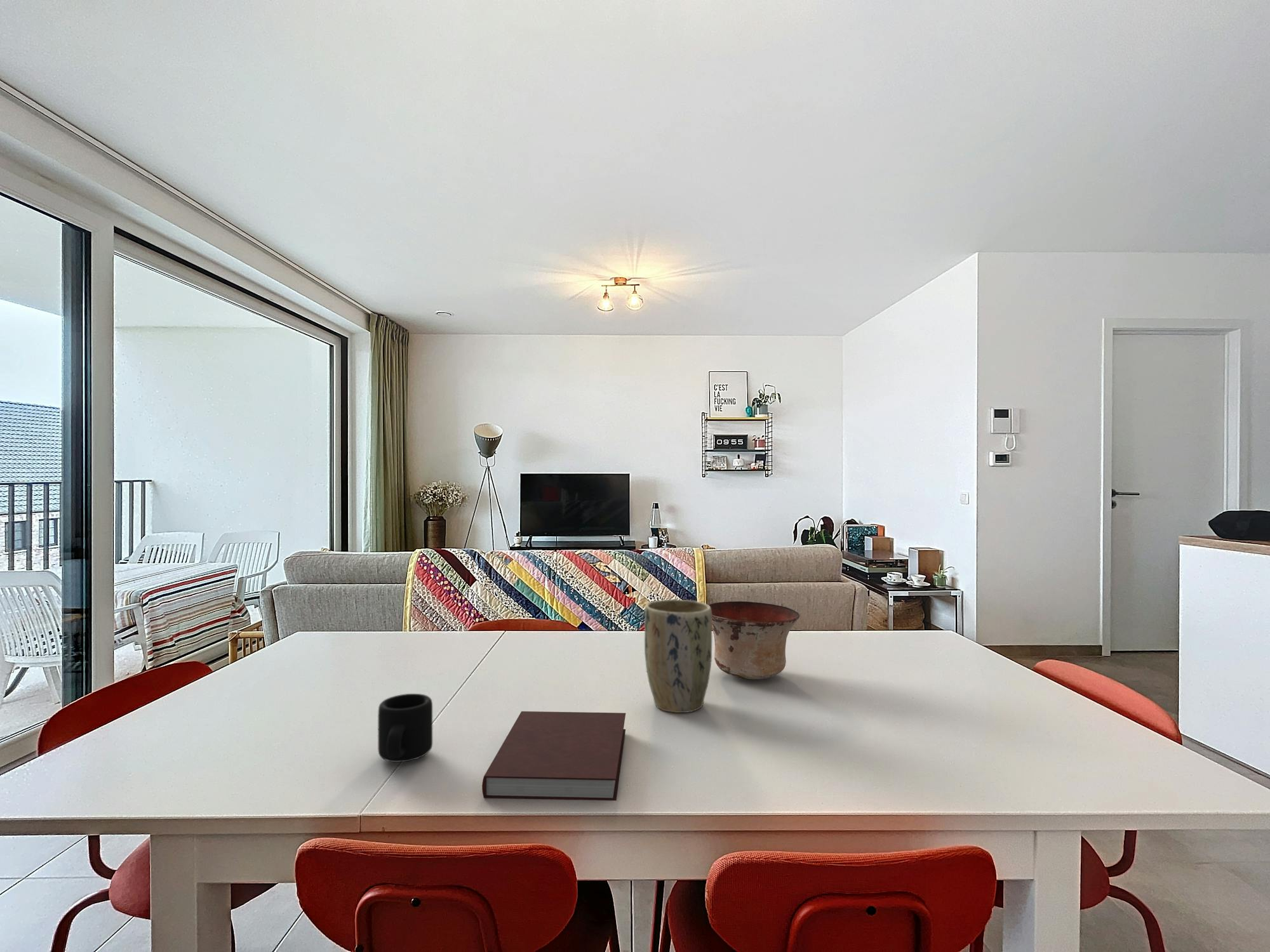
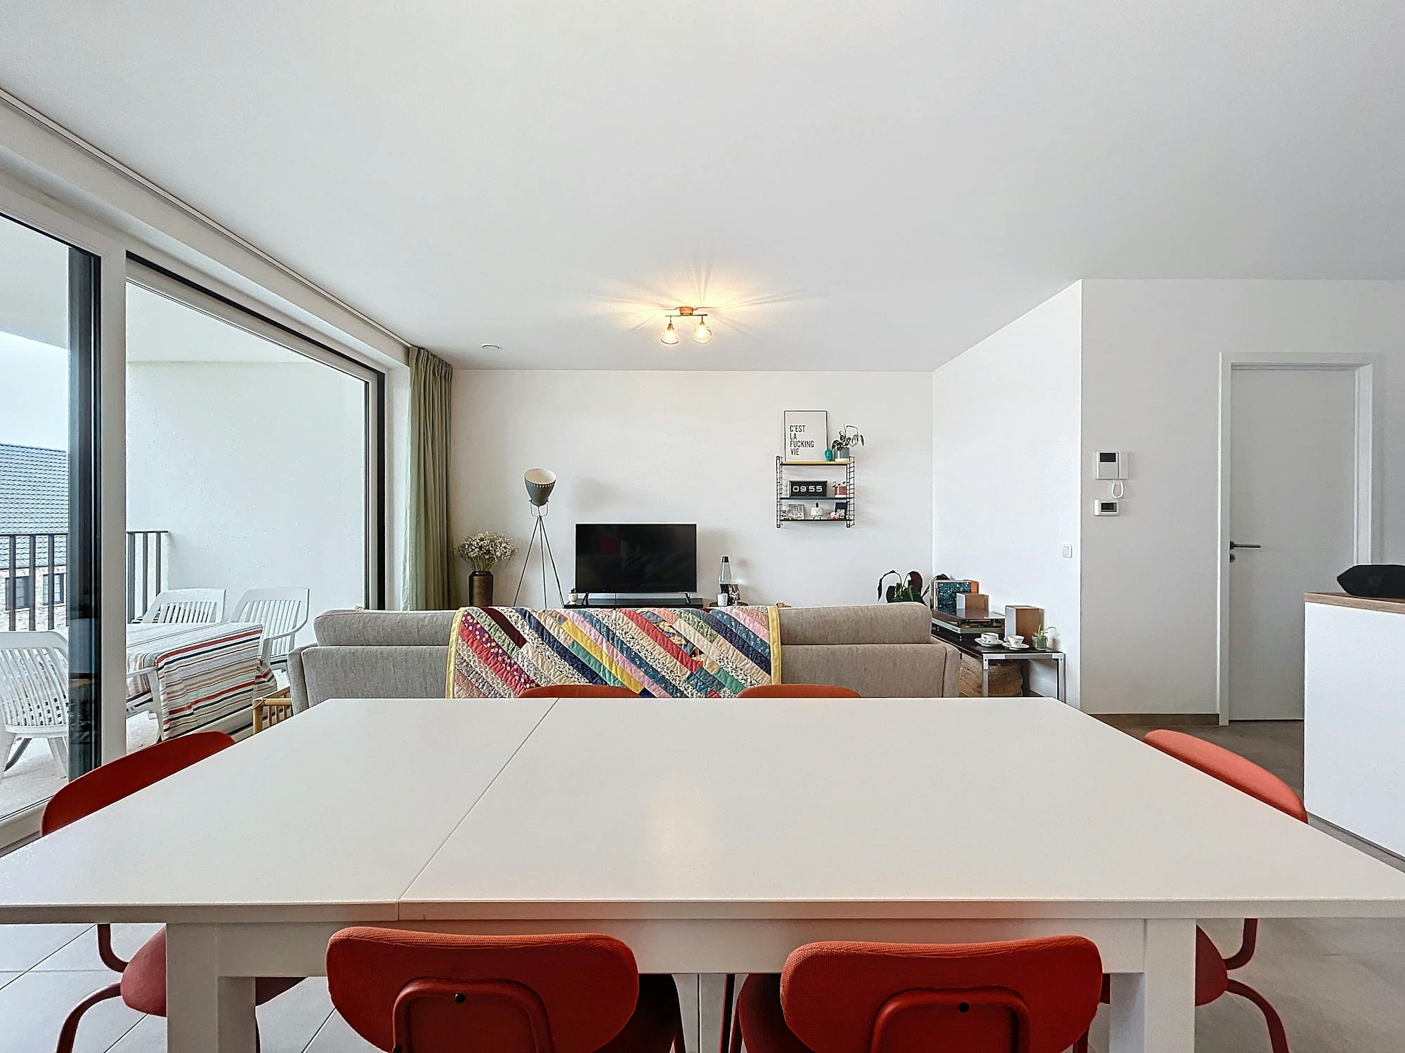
- mug (403, 732)
- notebook (562, 750)
- bowl (750, 642)
- plant pot (678, 655)
